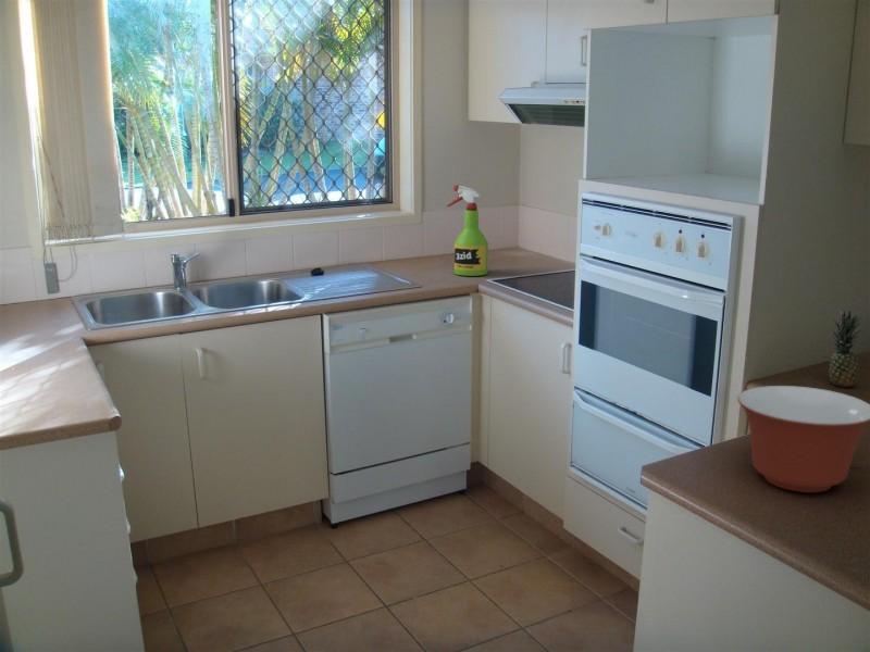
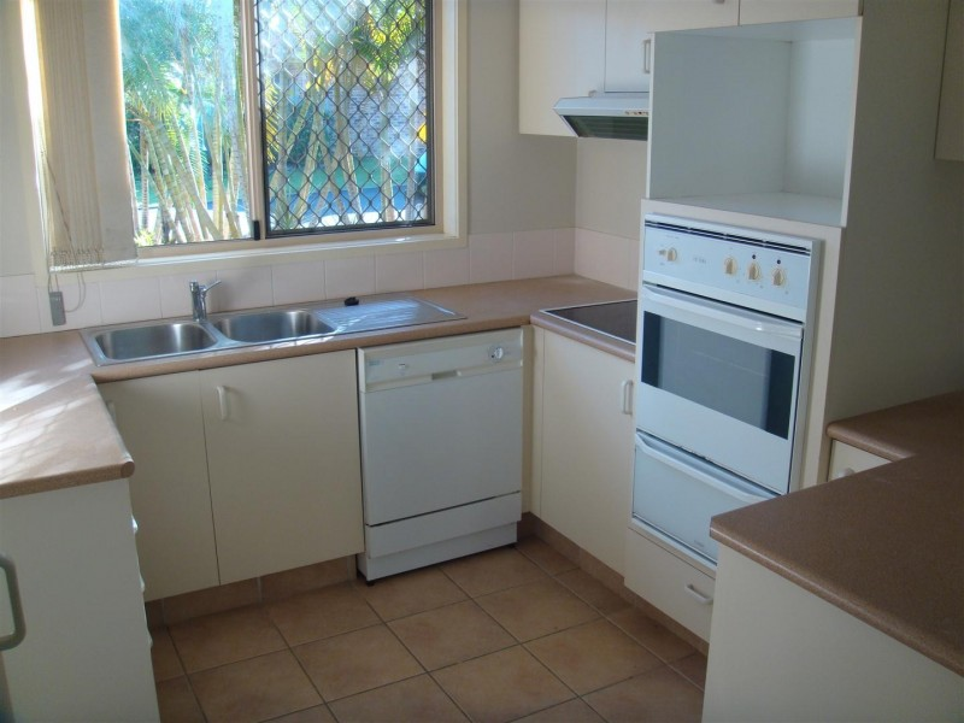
- fruit (845, 347)
- mixing bowl (801, 441)
- spray bottle (465, 229)
